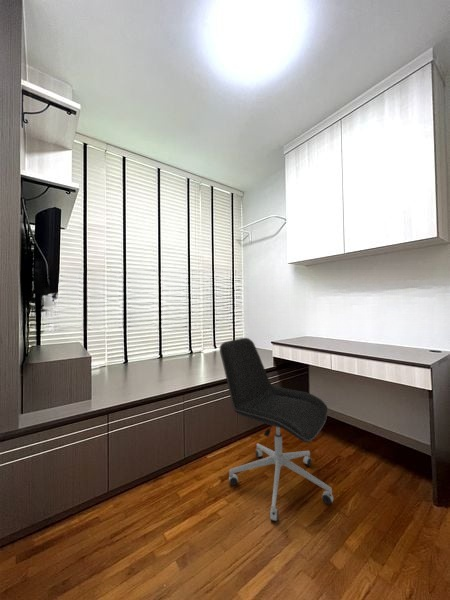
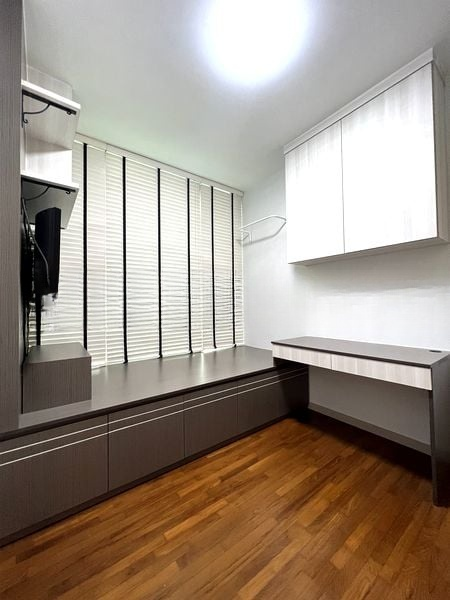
- office chair (276, 411)
